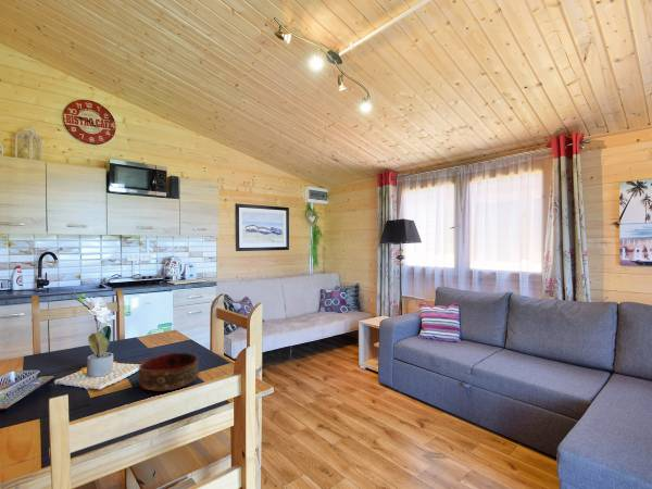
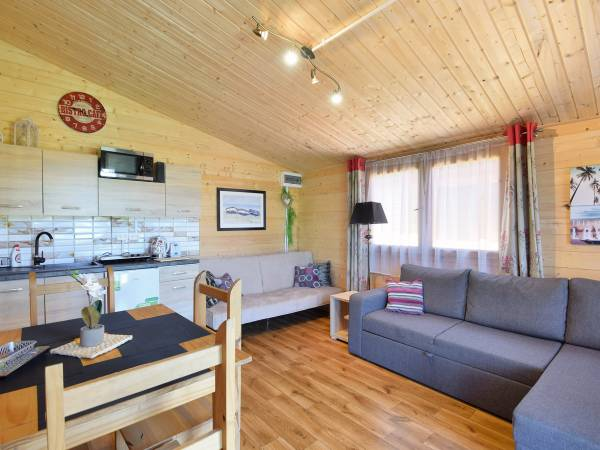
- bowl (170, 371)
